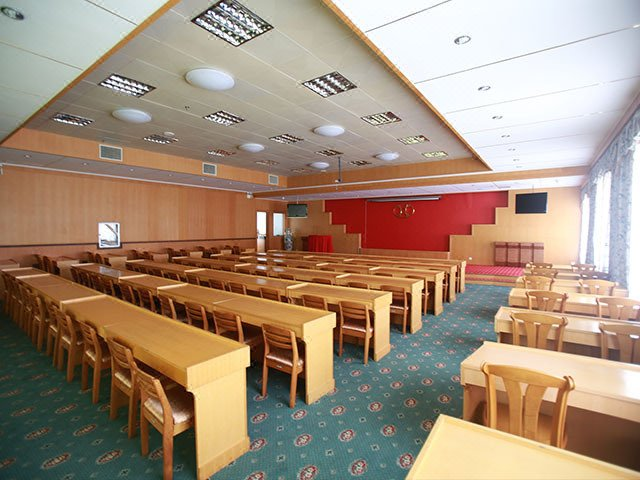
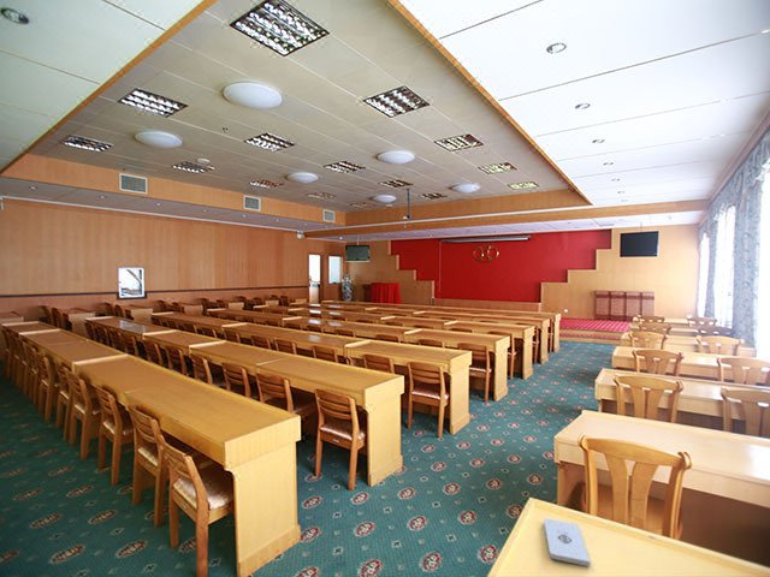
+ notepad (564, 540)
